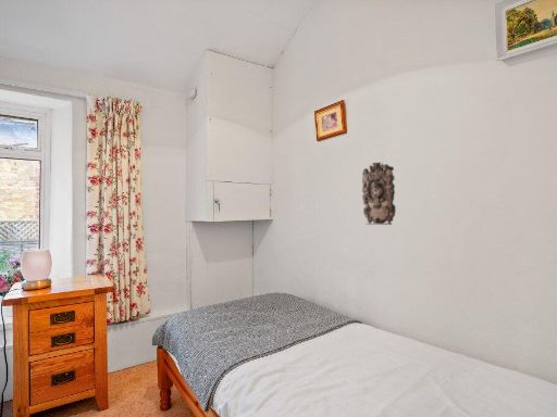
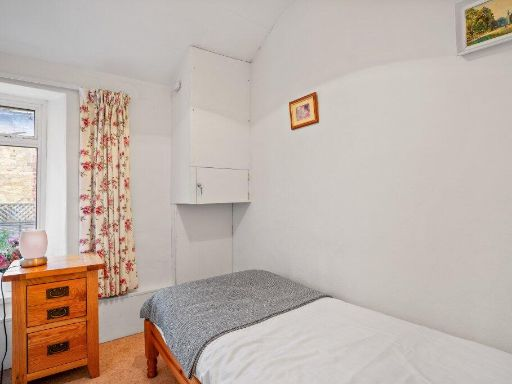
- wall ornament (375, 193)
